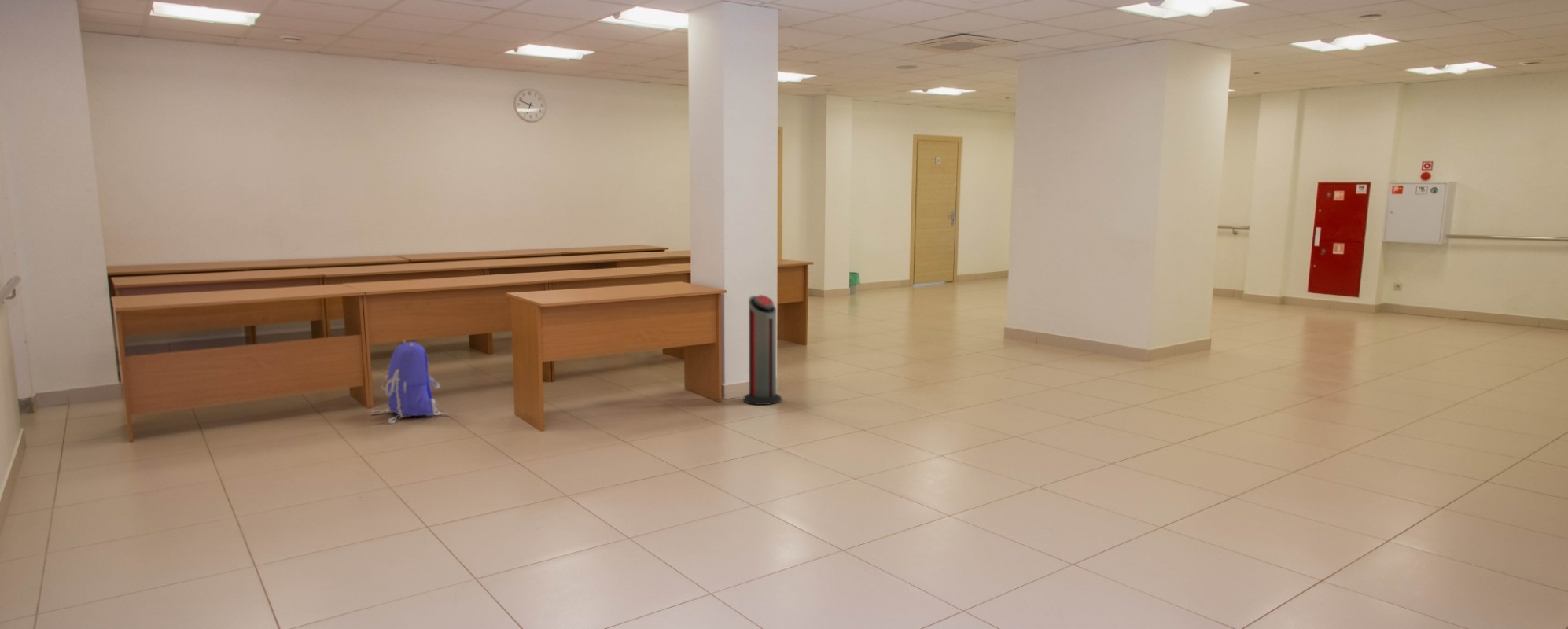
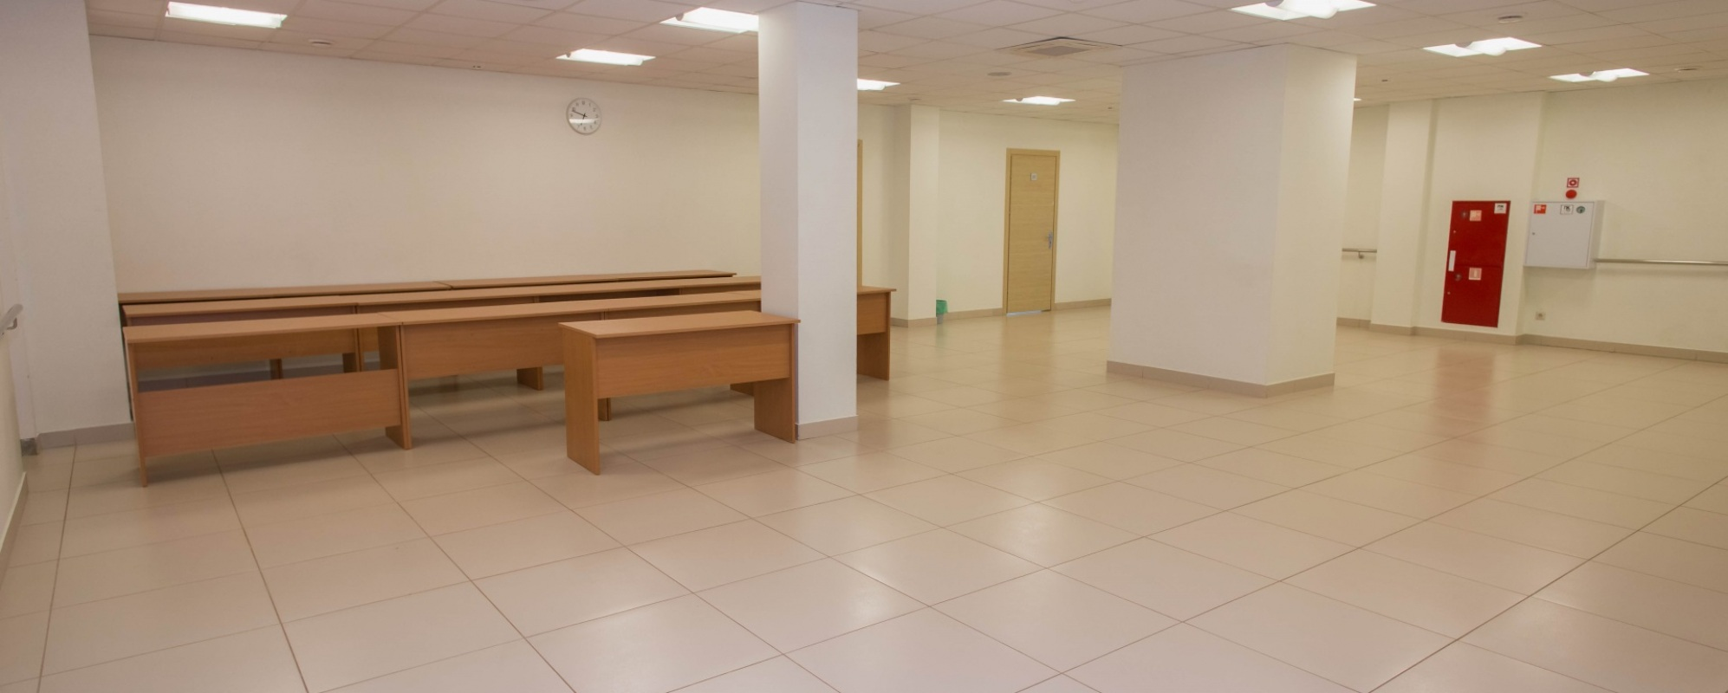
- air purifier (762, 348)
- backpack (407, 378)
